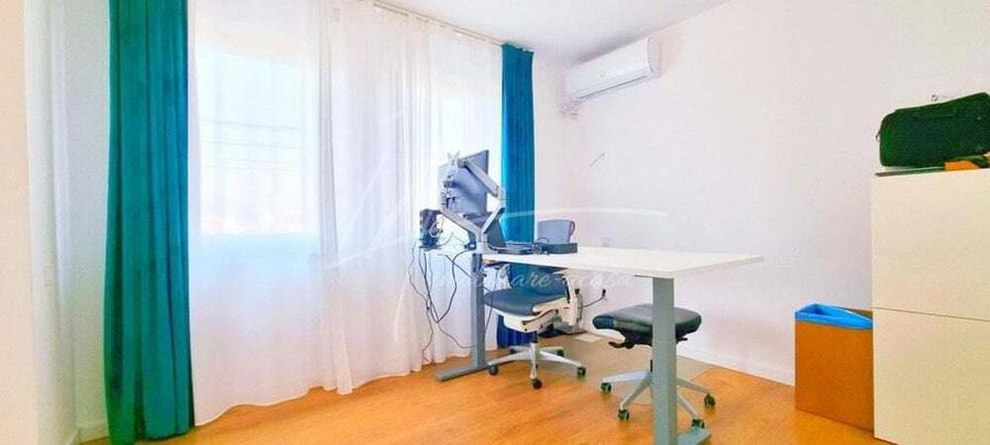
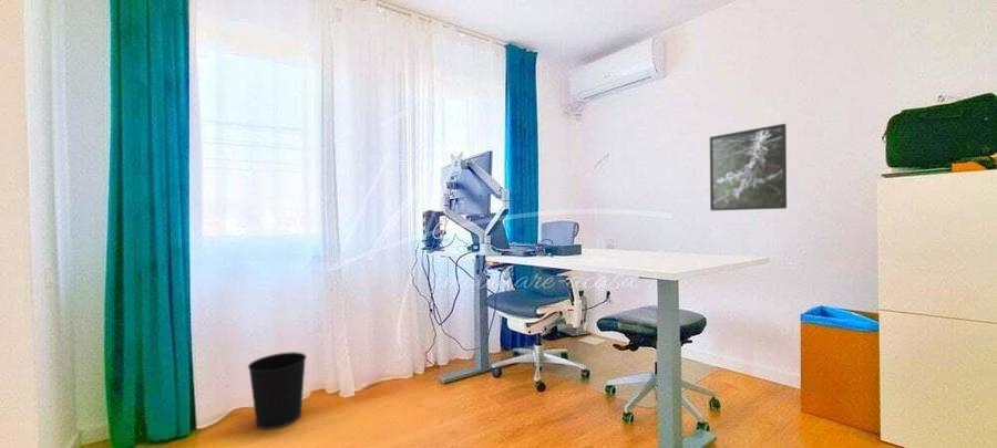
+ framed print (746, 169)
+ wastebasket (278, 389)
